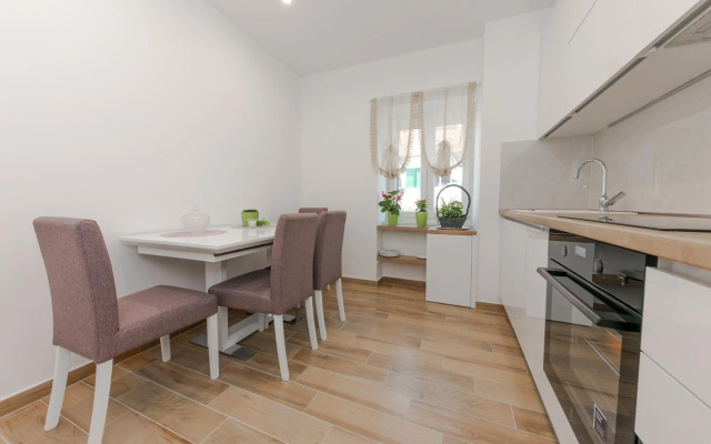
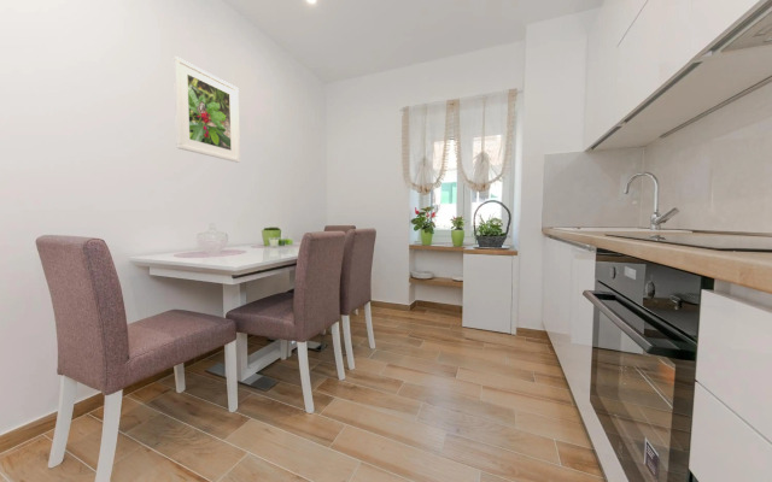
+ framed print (210, 114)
